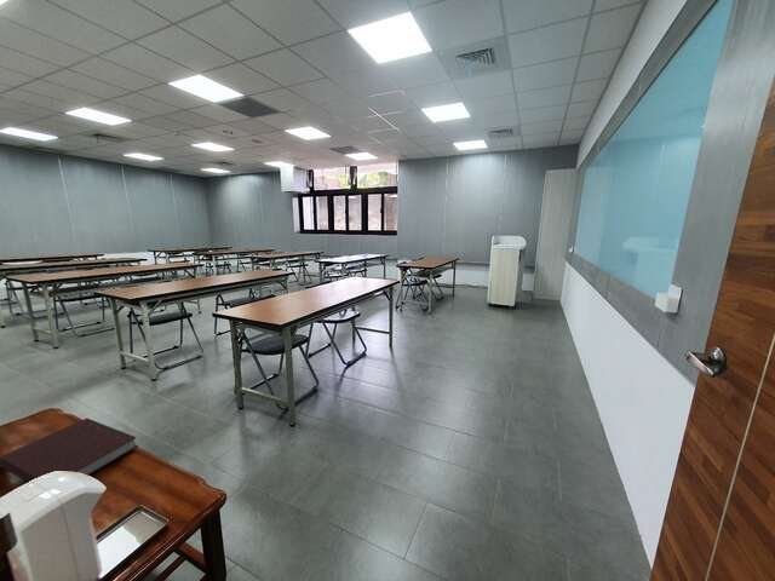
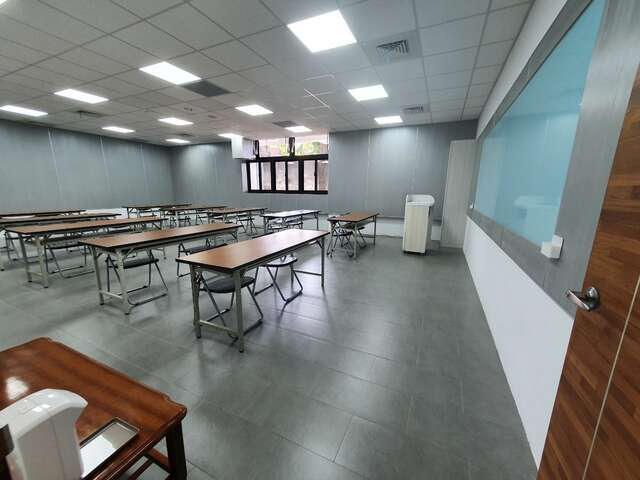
- notebook (71, 451)
